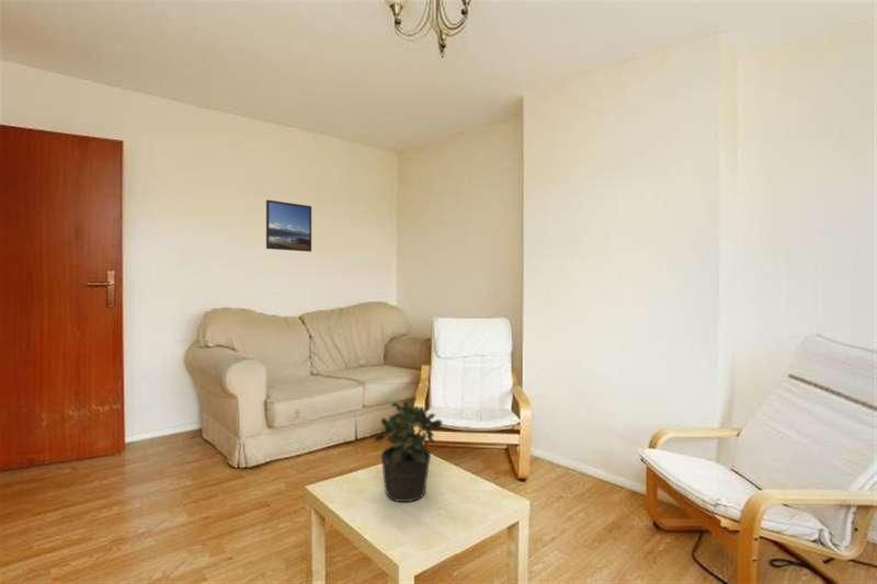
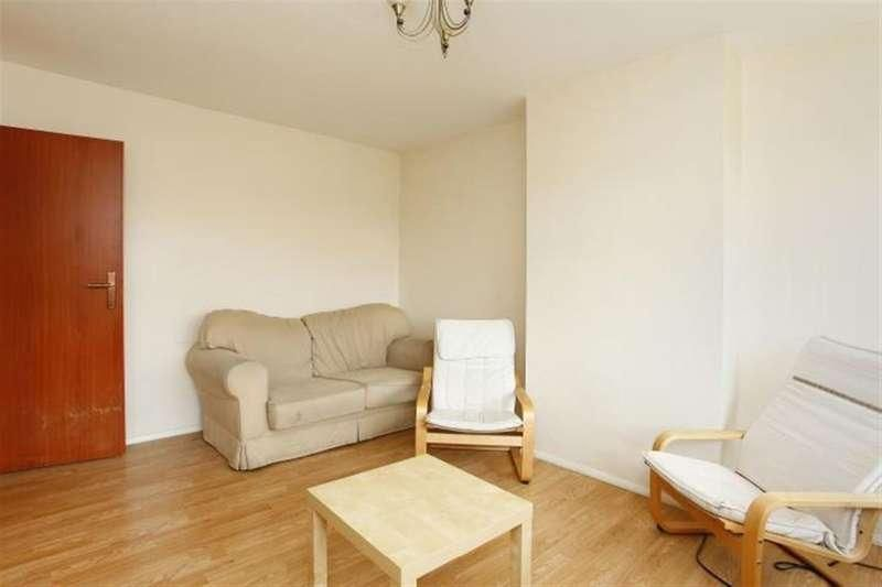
- potted plant (409, 445)
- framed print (289, 226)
